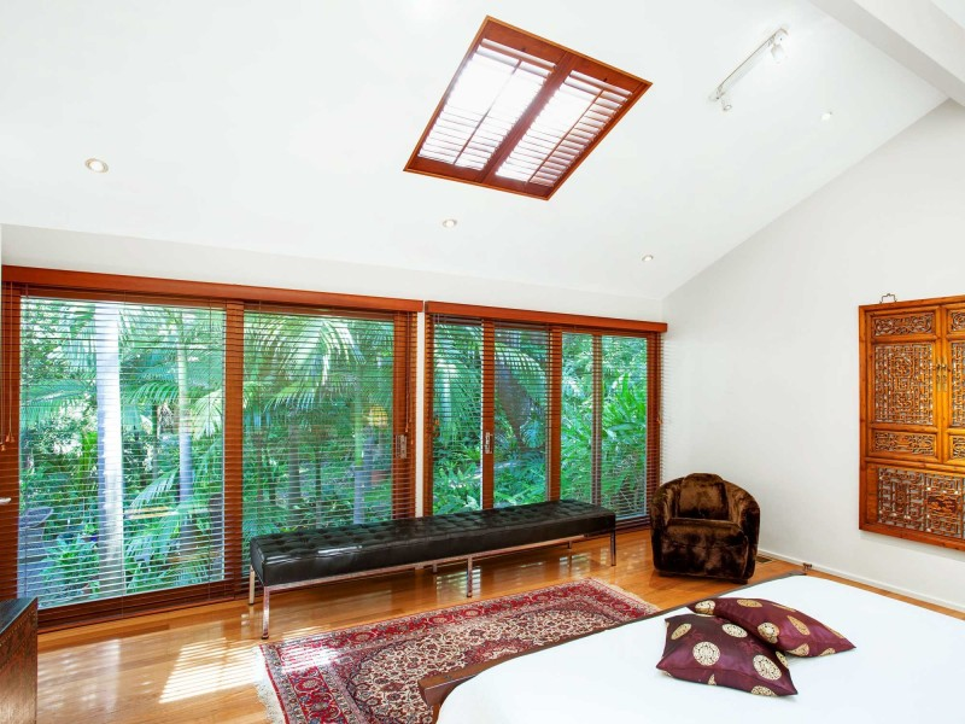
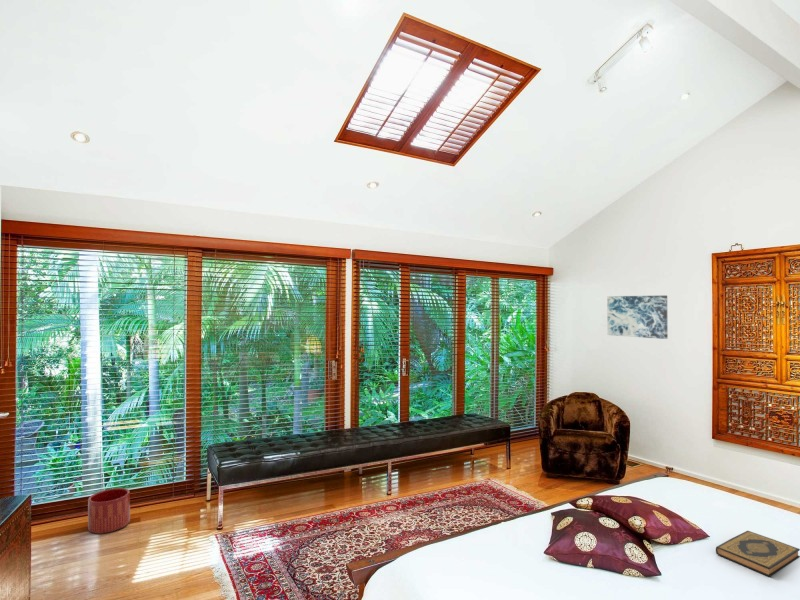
+ planter (109, 510)
+ hardback book (757, 551)
+ wall art (635, 316)
